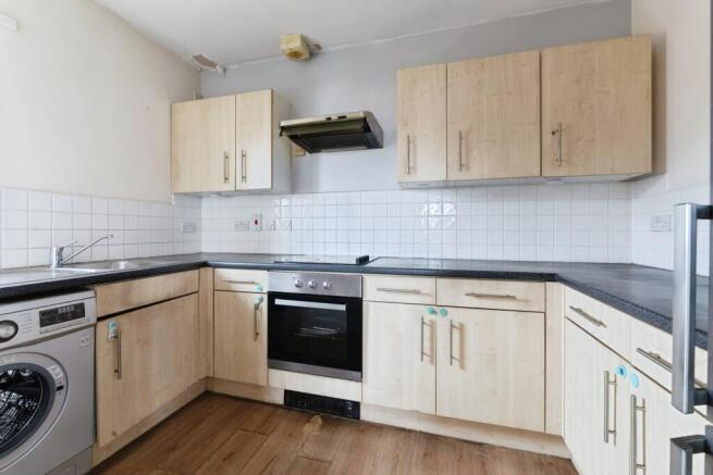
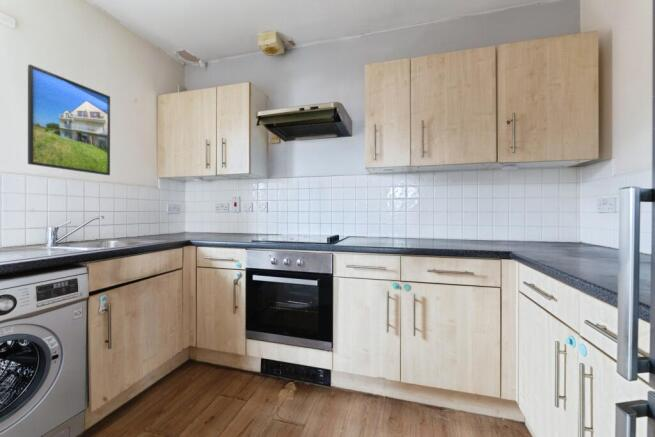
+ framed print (73, 126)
